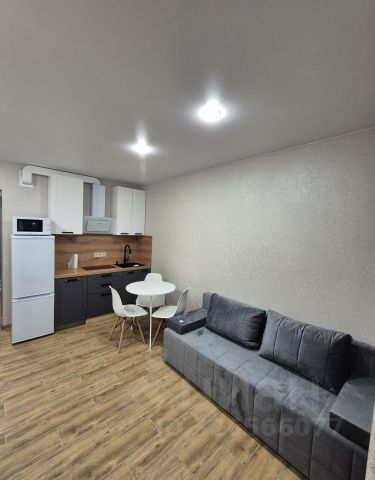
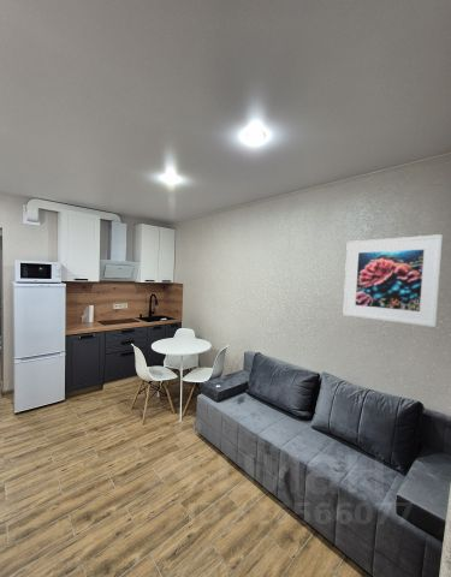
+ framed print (386, 279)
